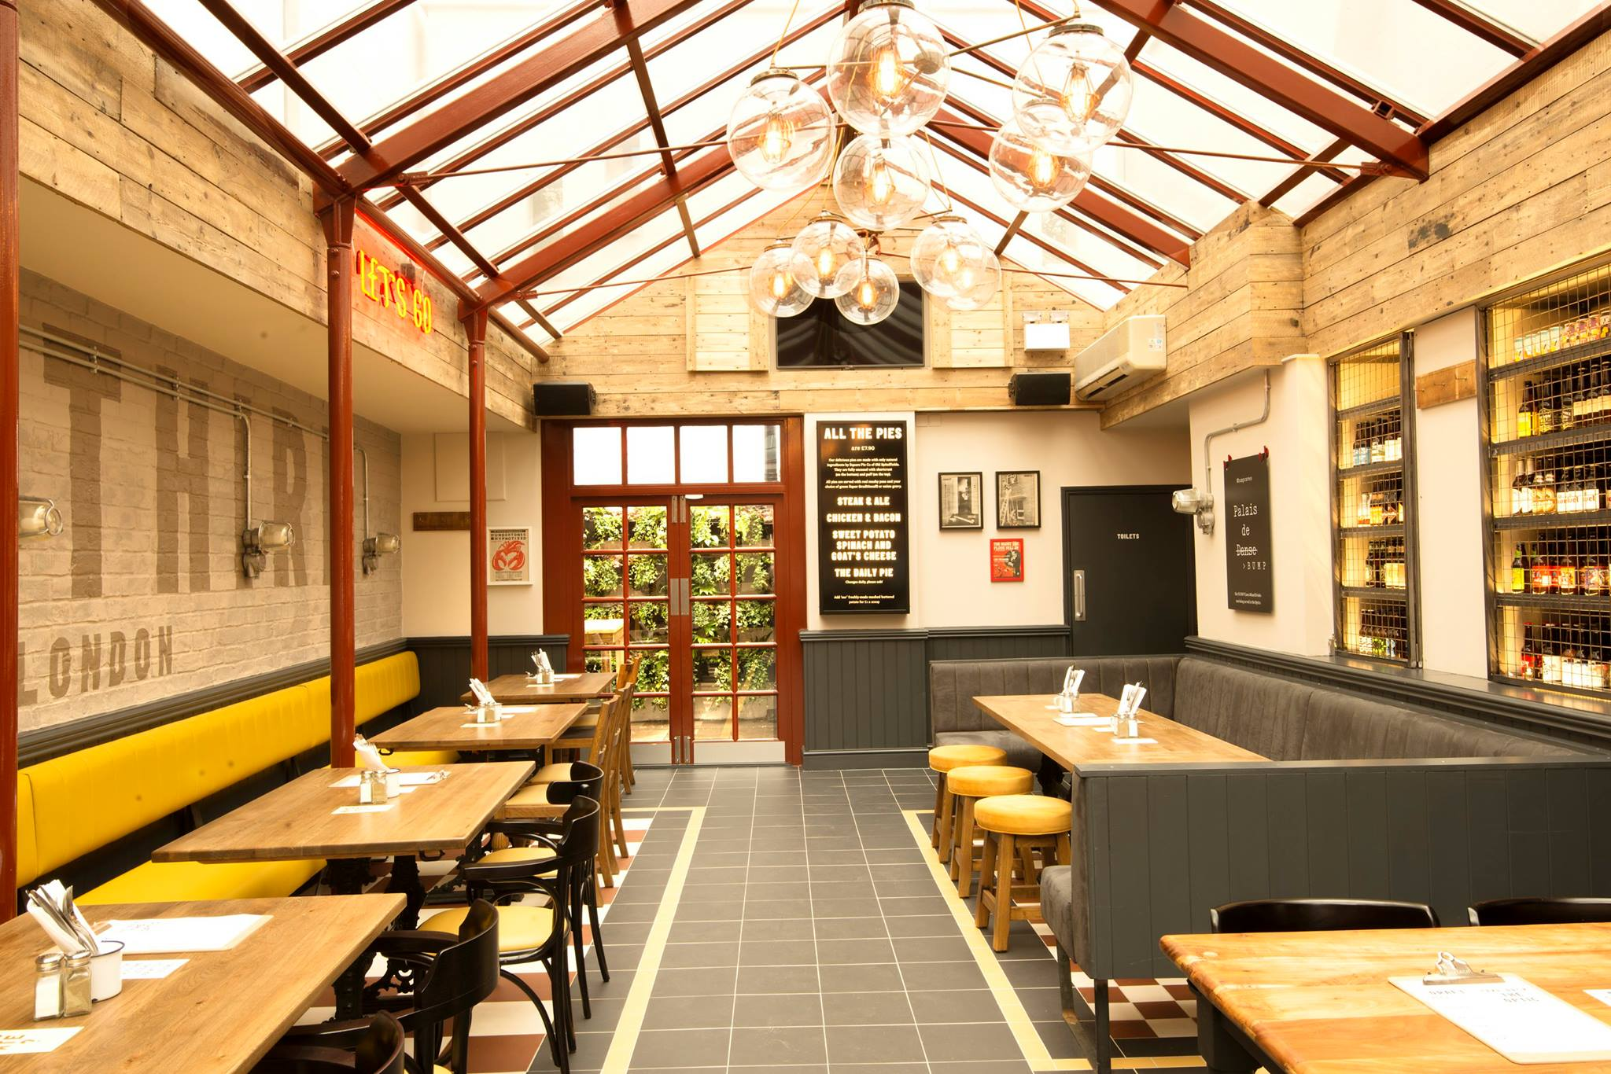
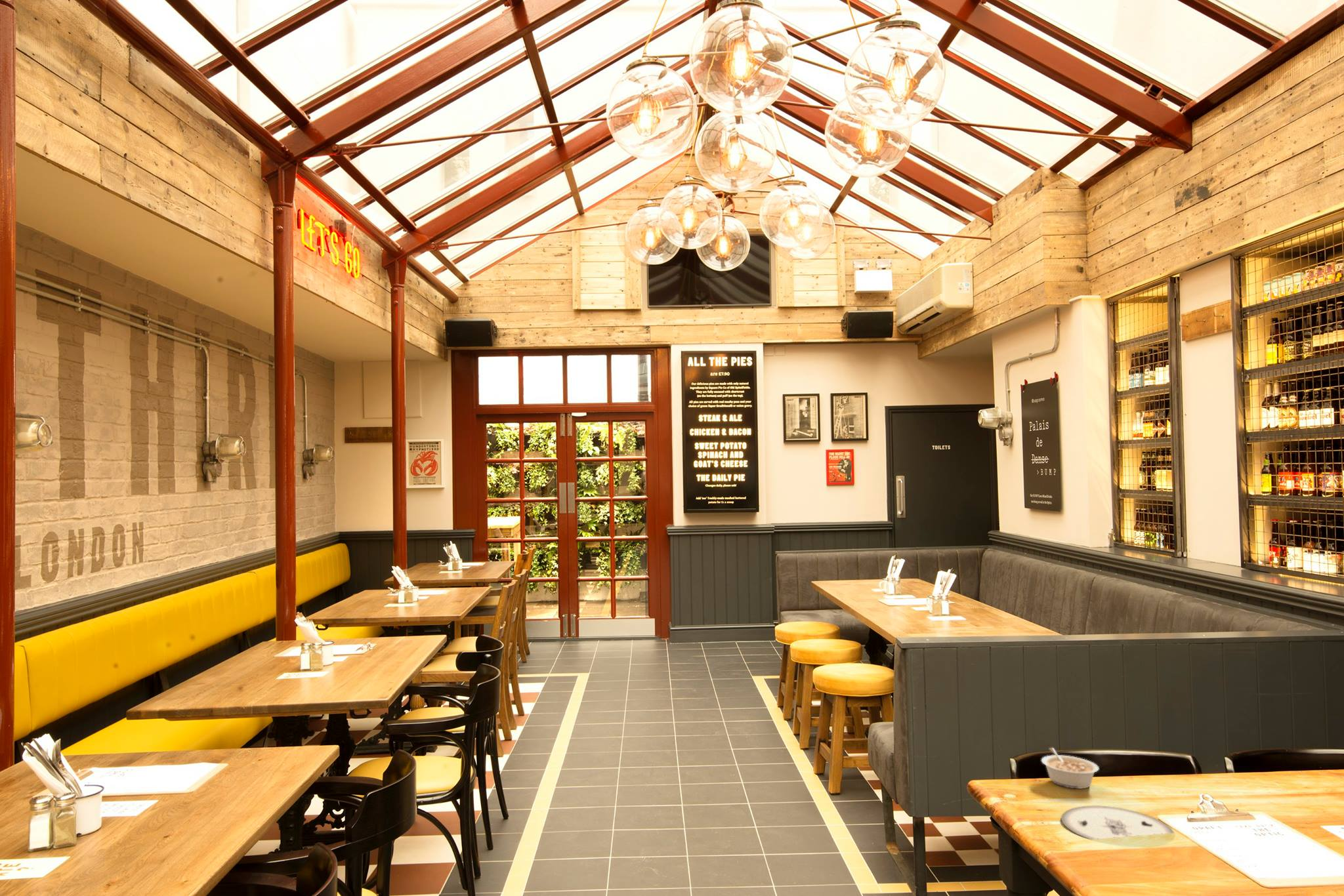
+ legume (1068, 770)
+ plate (1116, 825)
